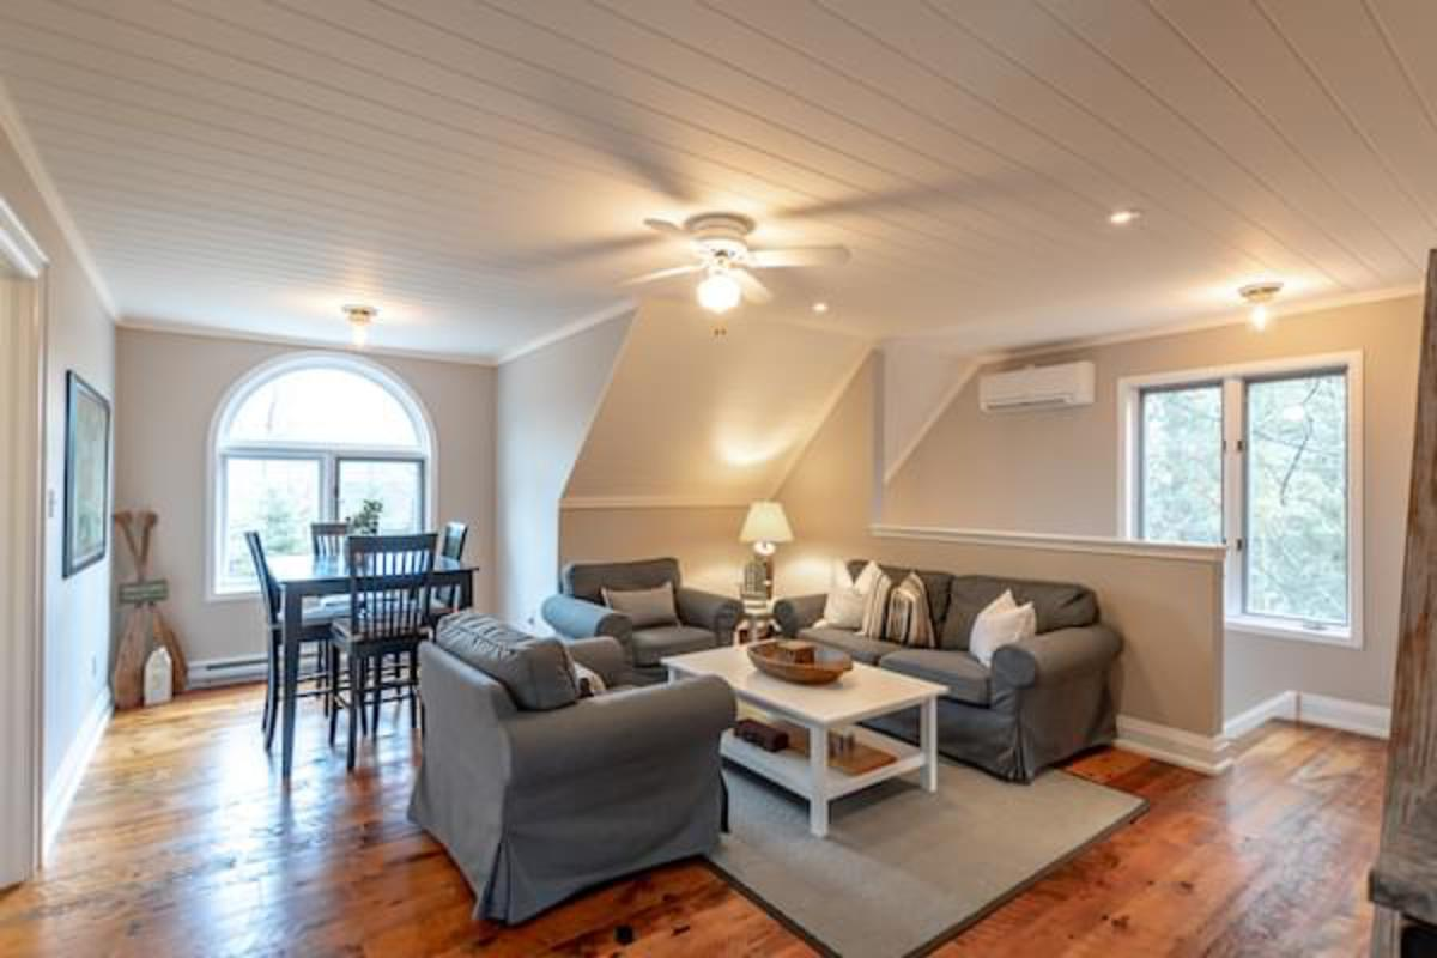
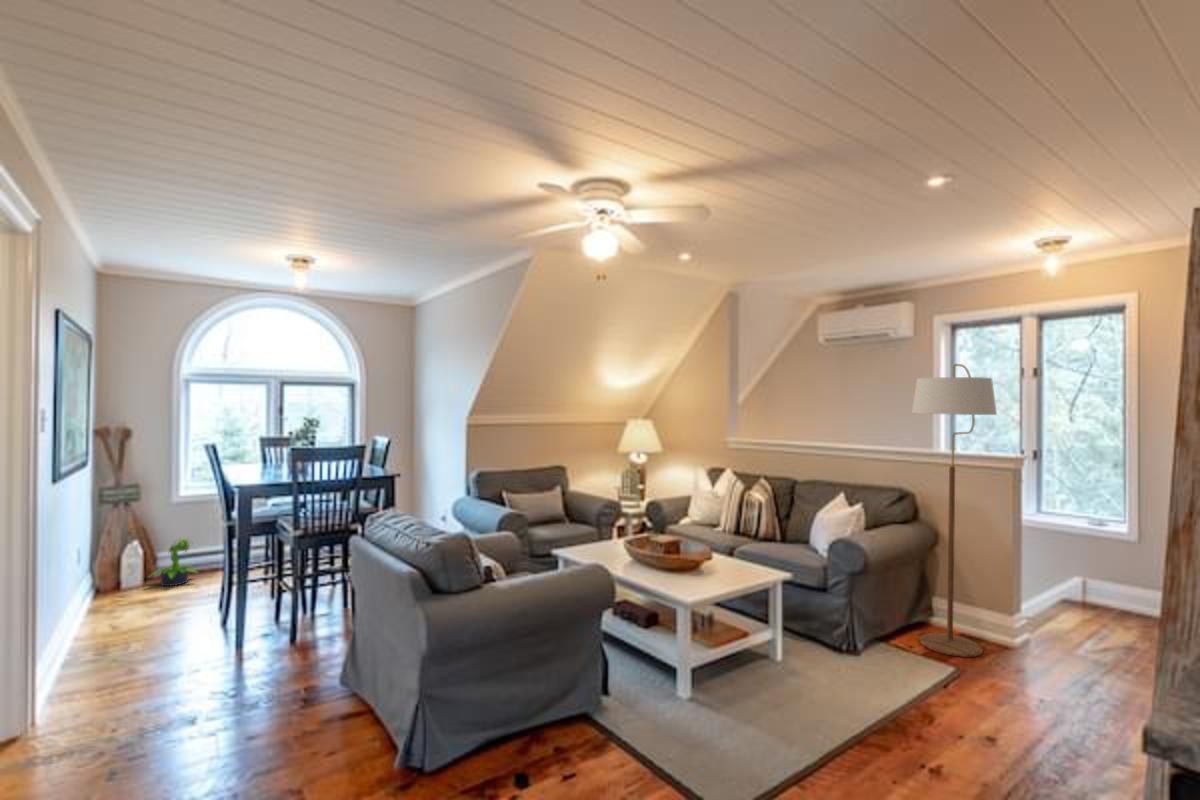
+ potted plant (174, 561)
+ floor lamp (954, 503)
